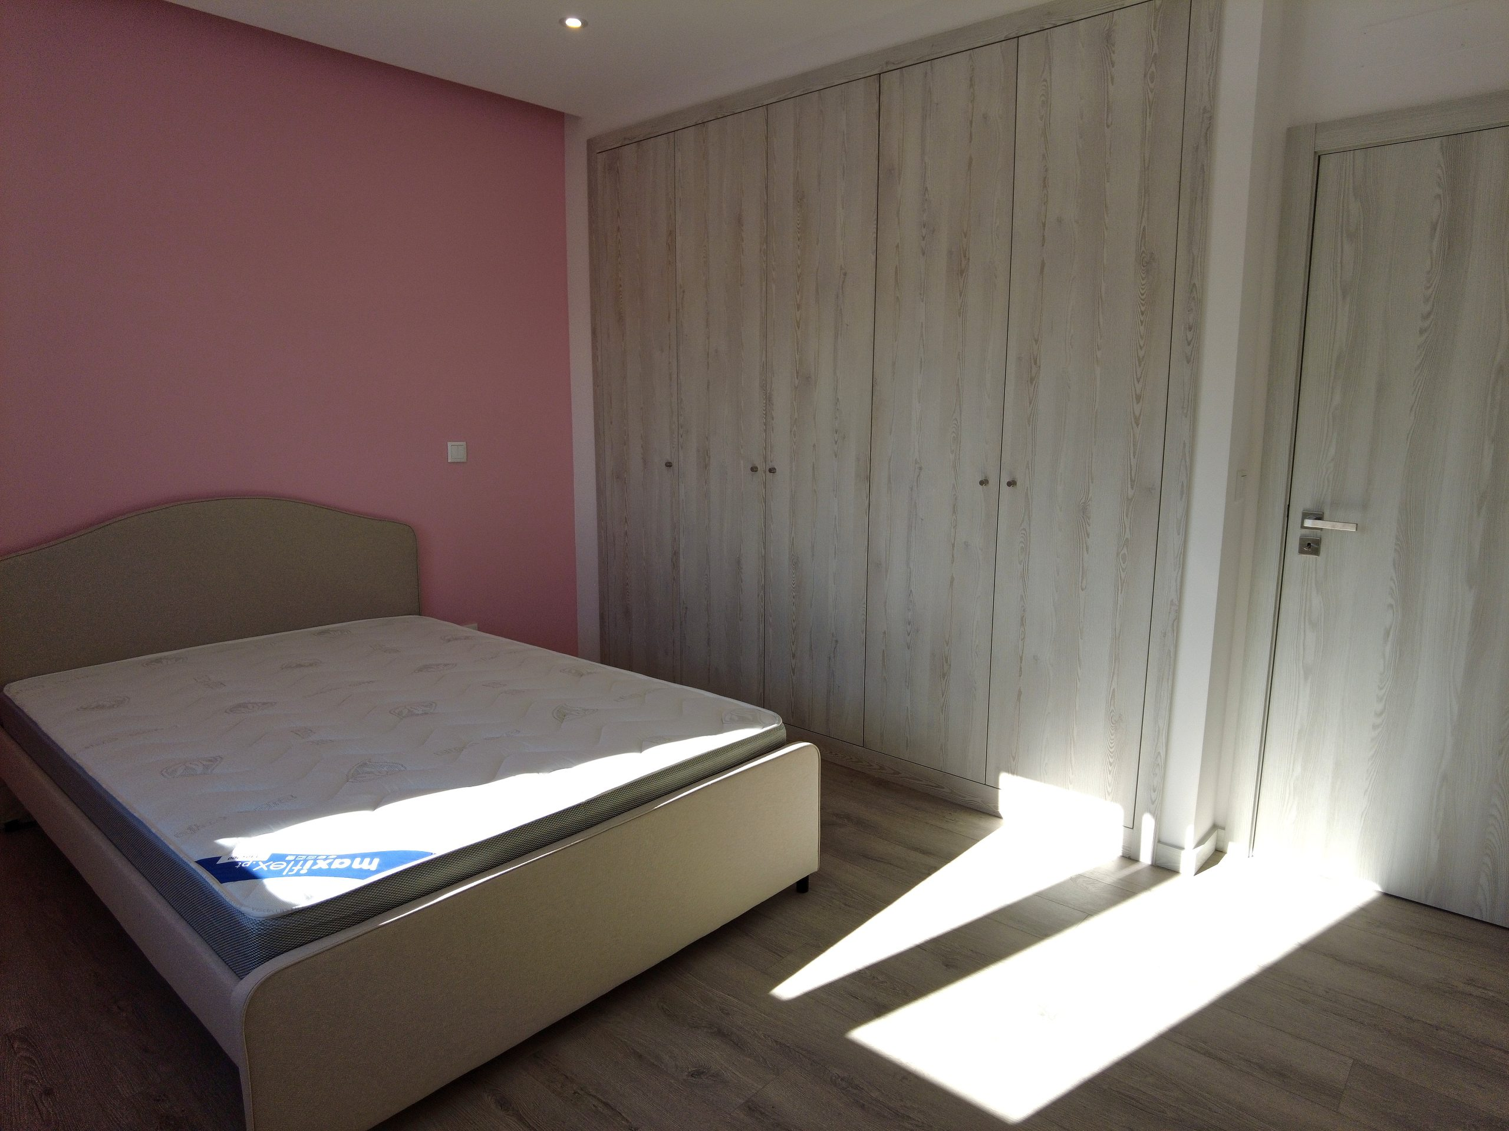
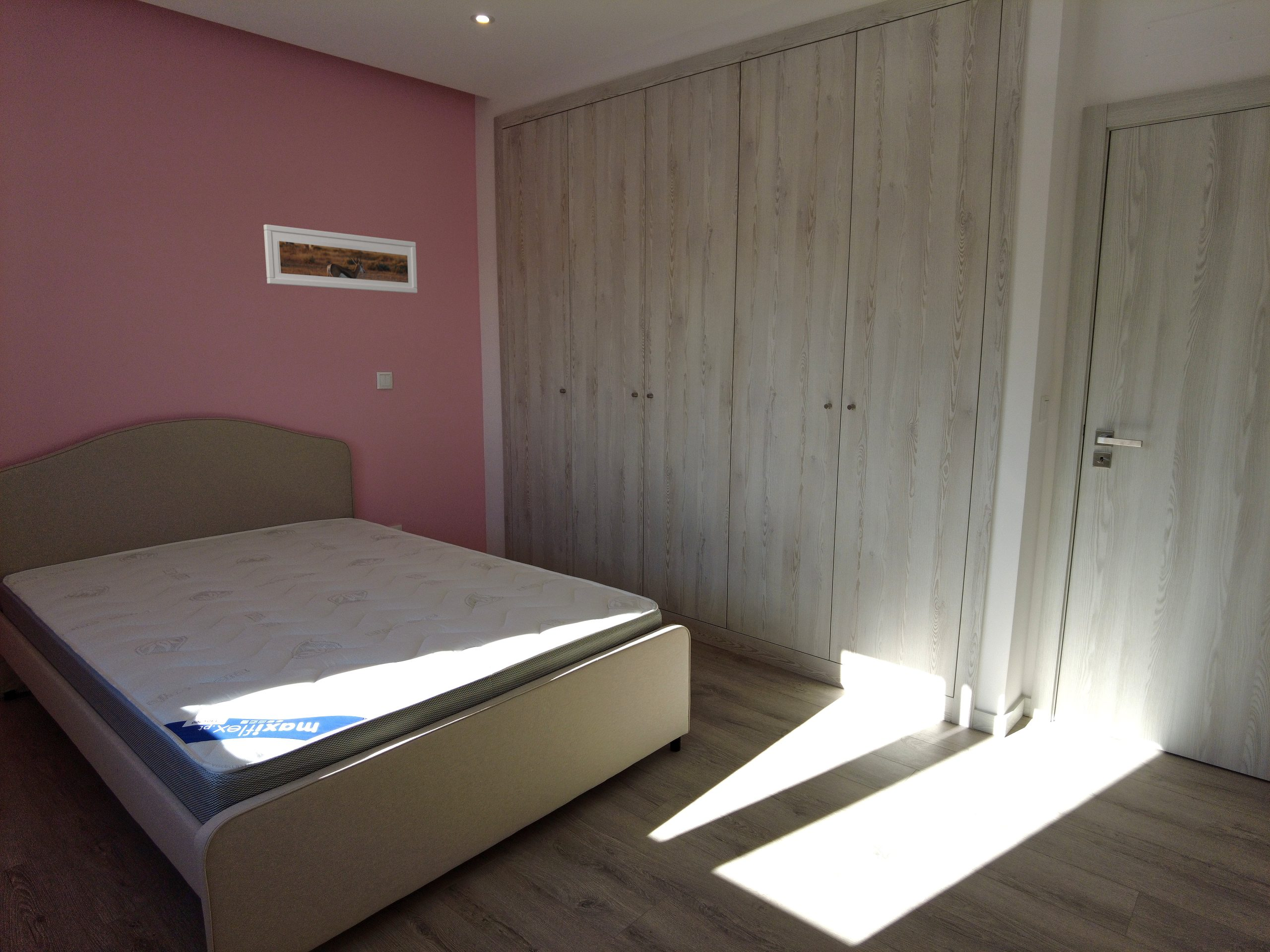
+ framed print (346, 261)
